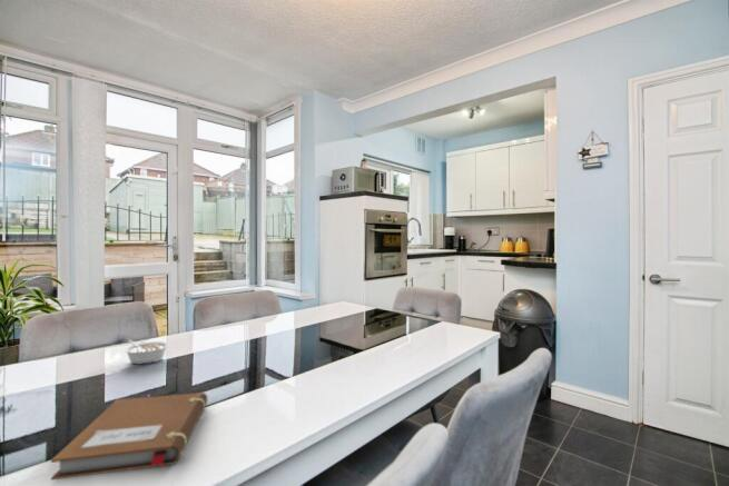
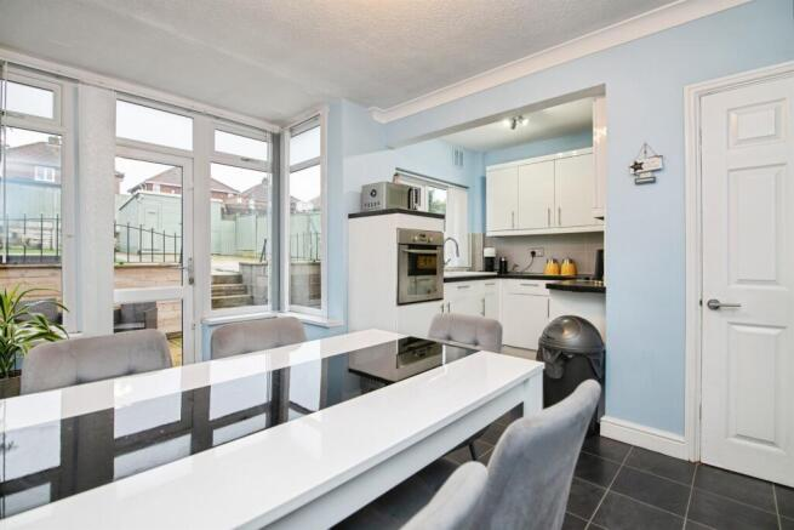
- legume (145, 351)
- notebook (142, 429)
